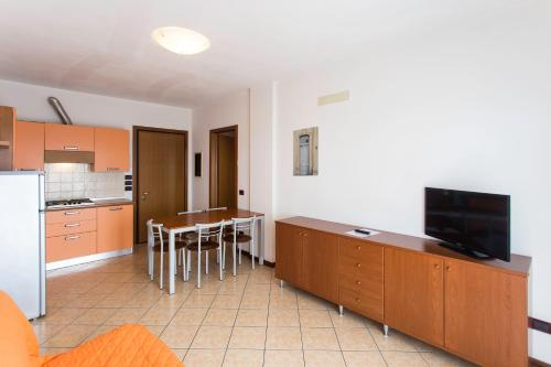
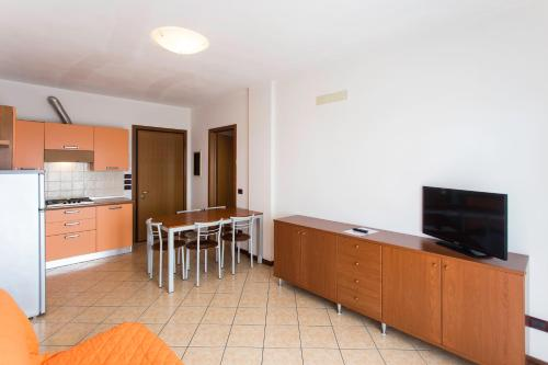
- wall art (305, 152)
